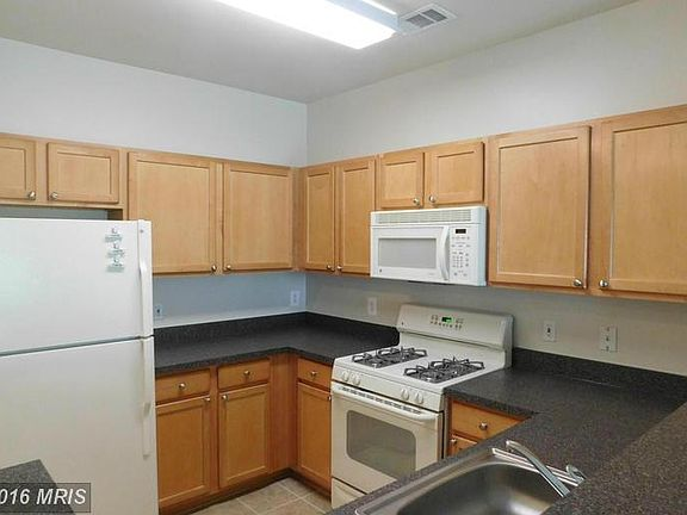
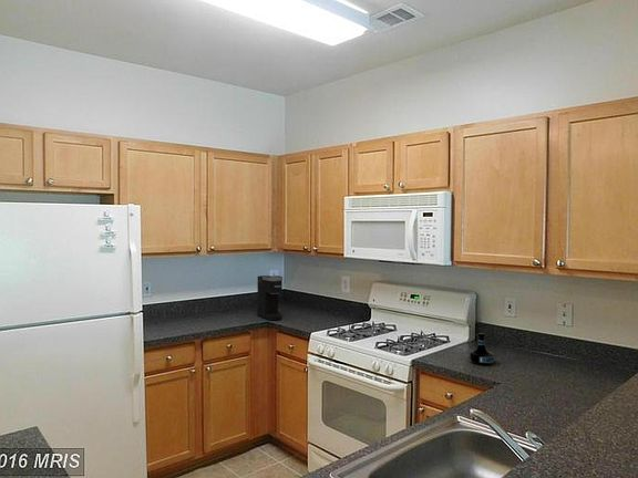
+ coffee maker (269, 295)
+ tequila bottle (481, 347)
